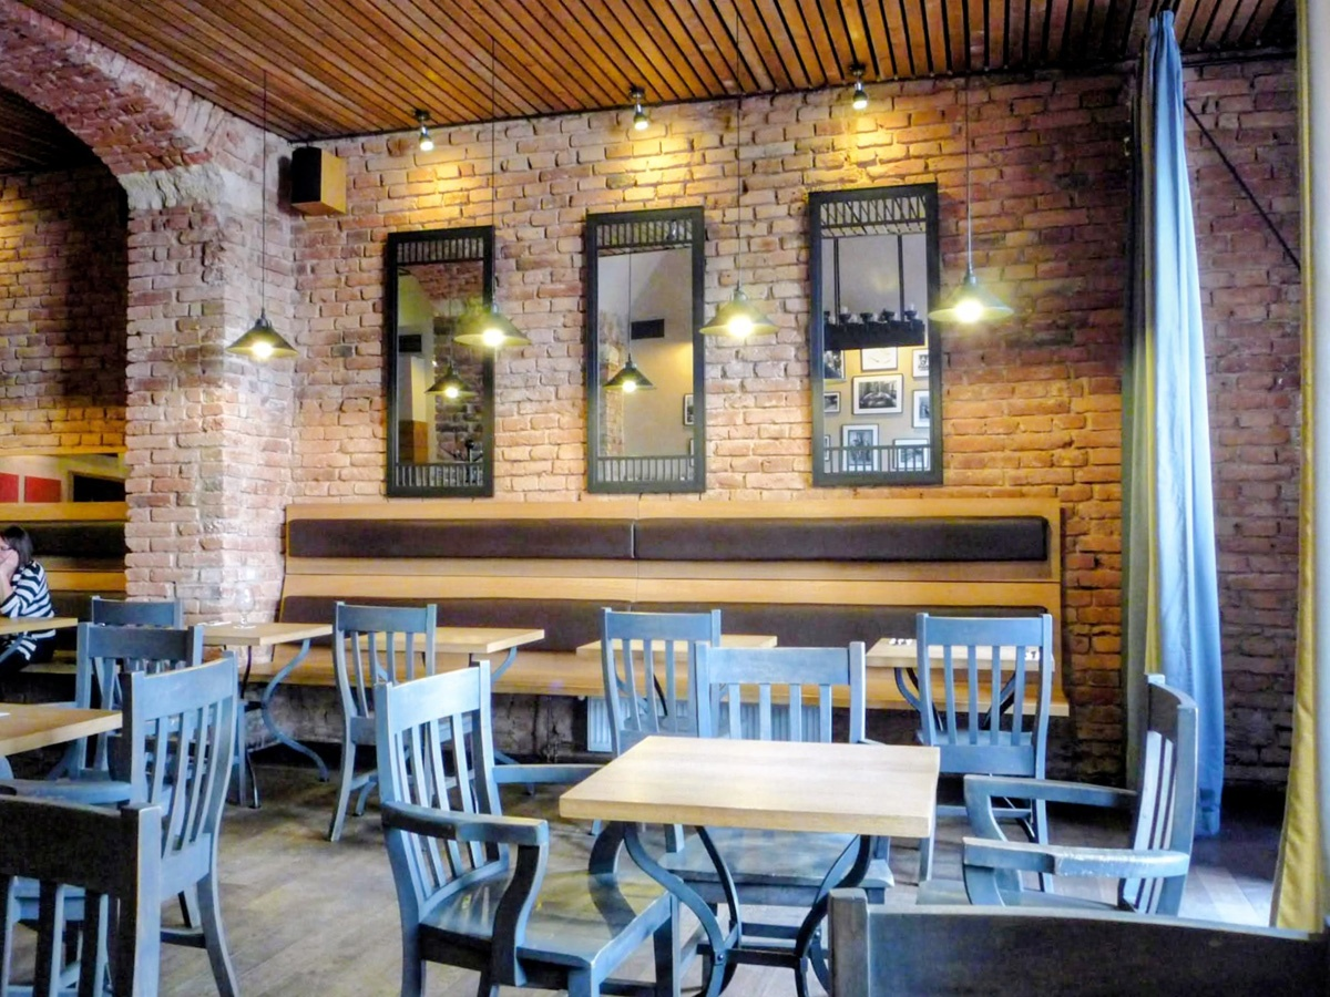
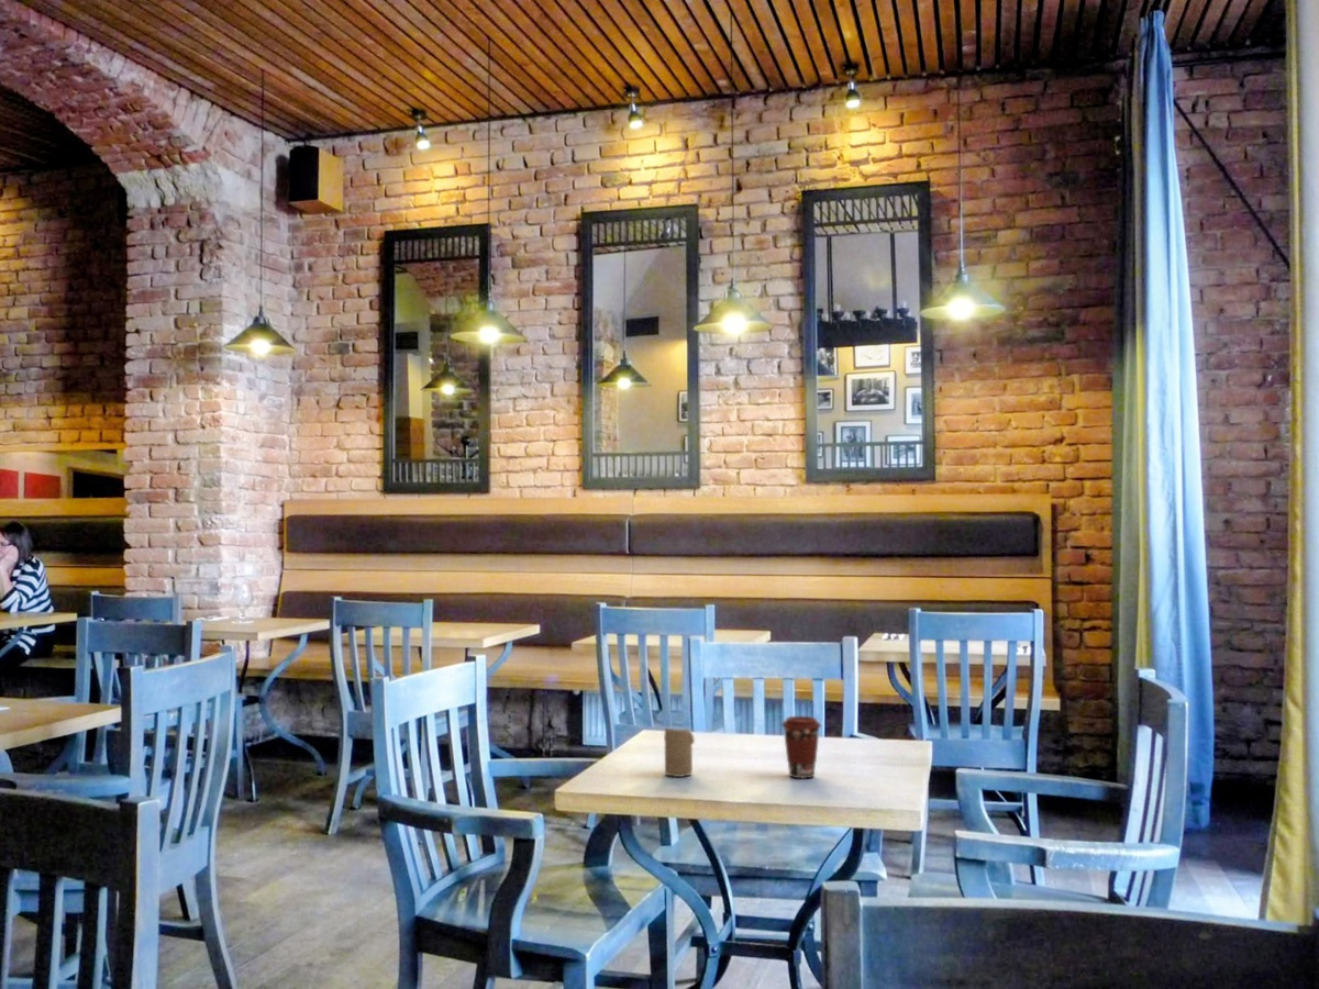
+ candle (678, 749)
+ coffee cup (801, 746)
